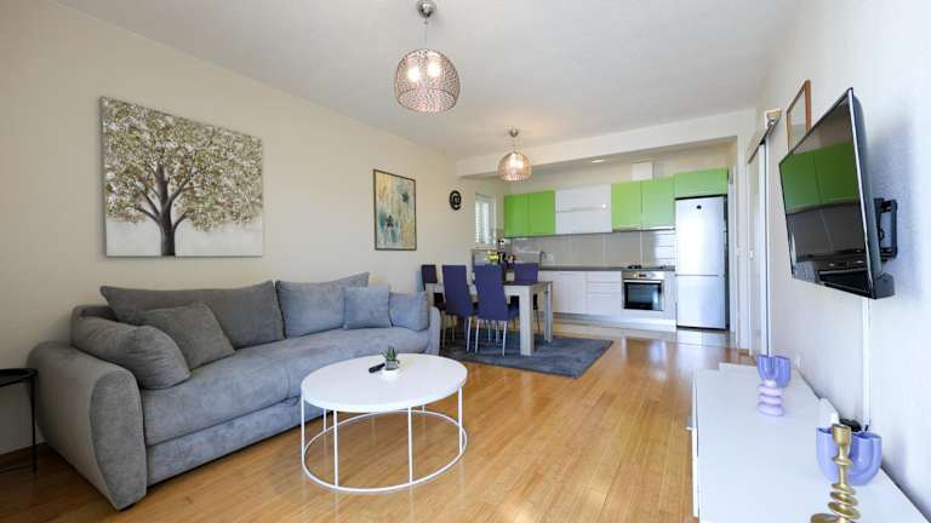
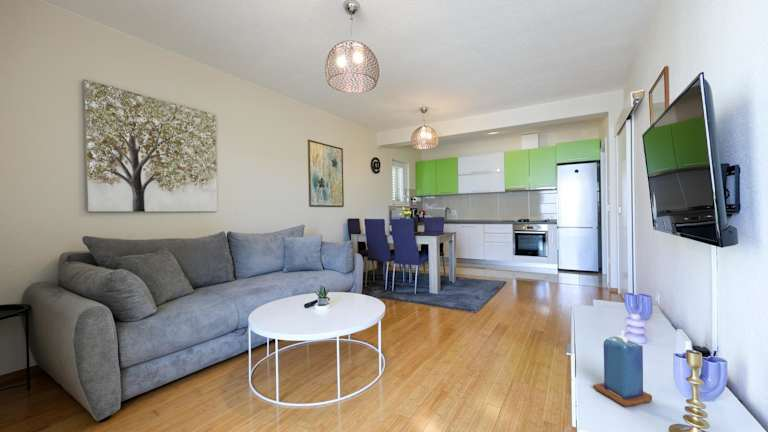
+ candle (621, 363)
